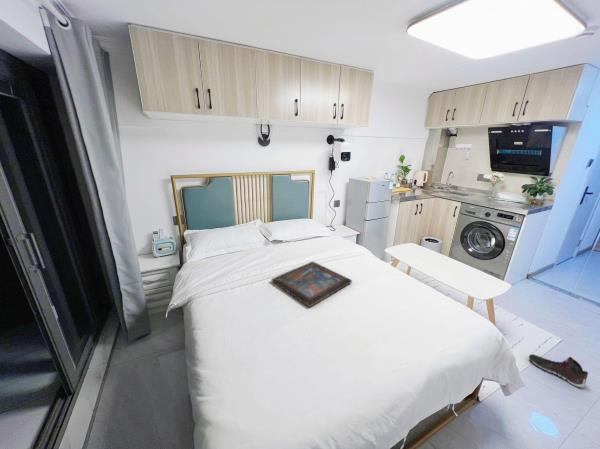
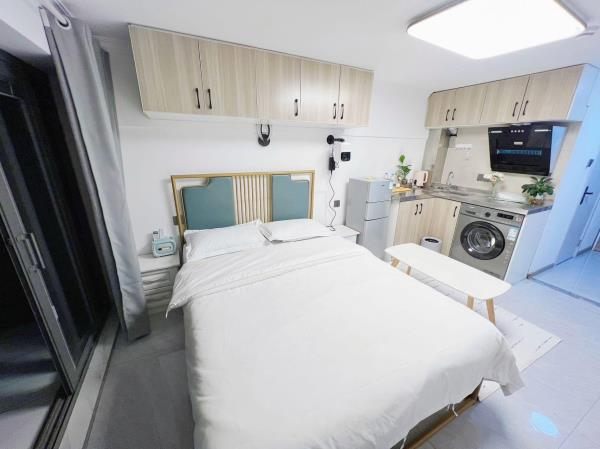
- tray (311, 280)
- sneaker (558, 362)
